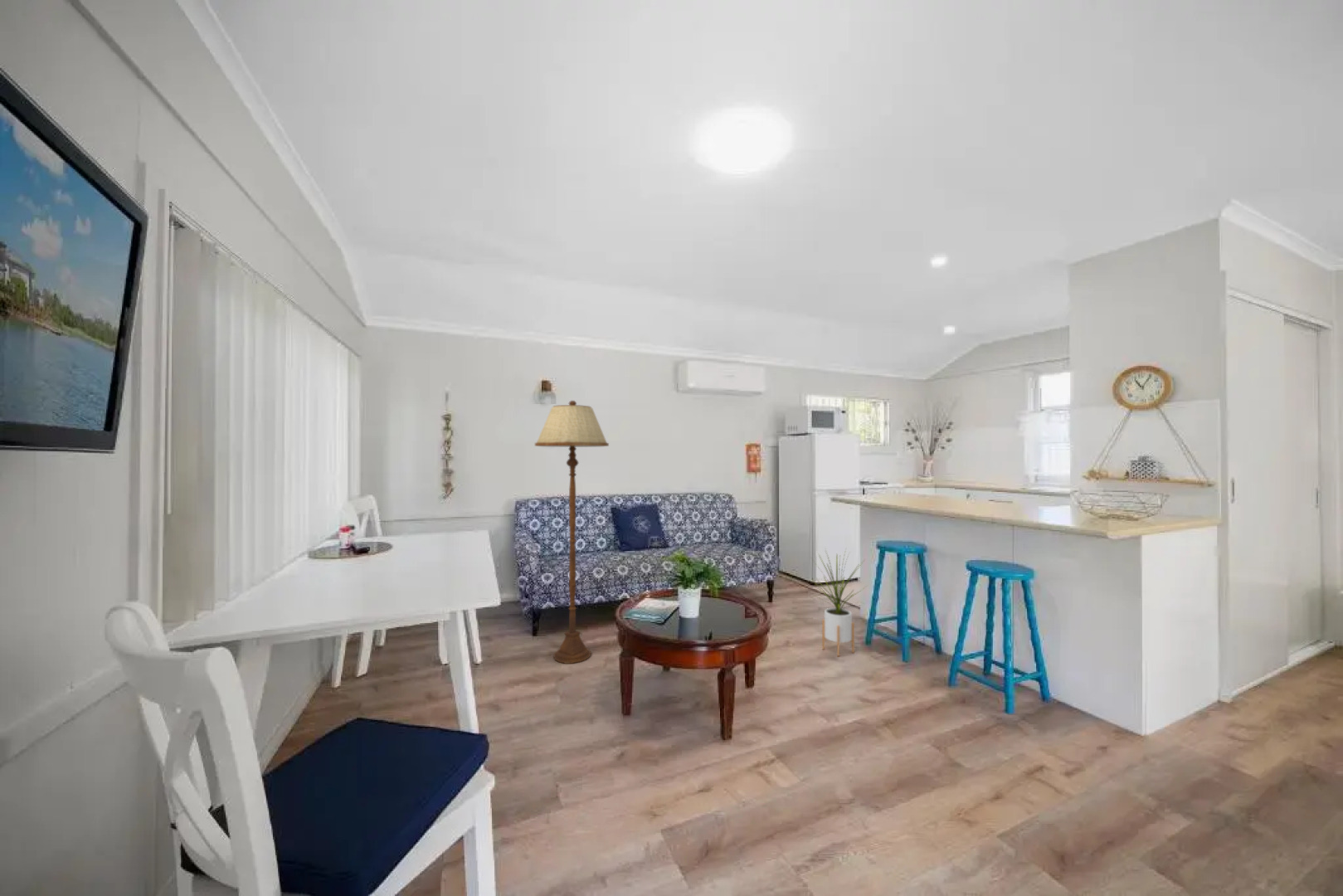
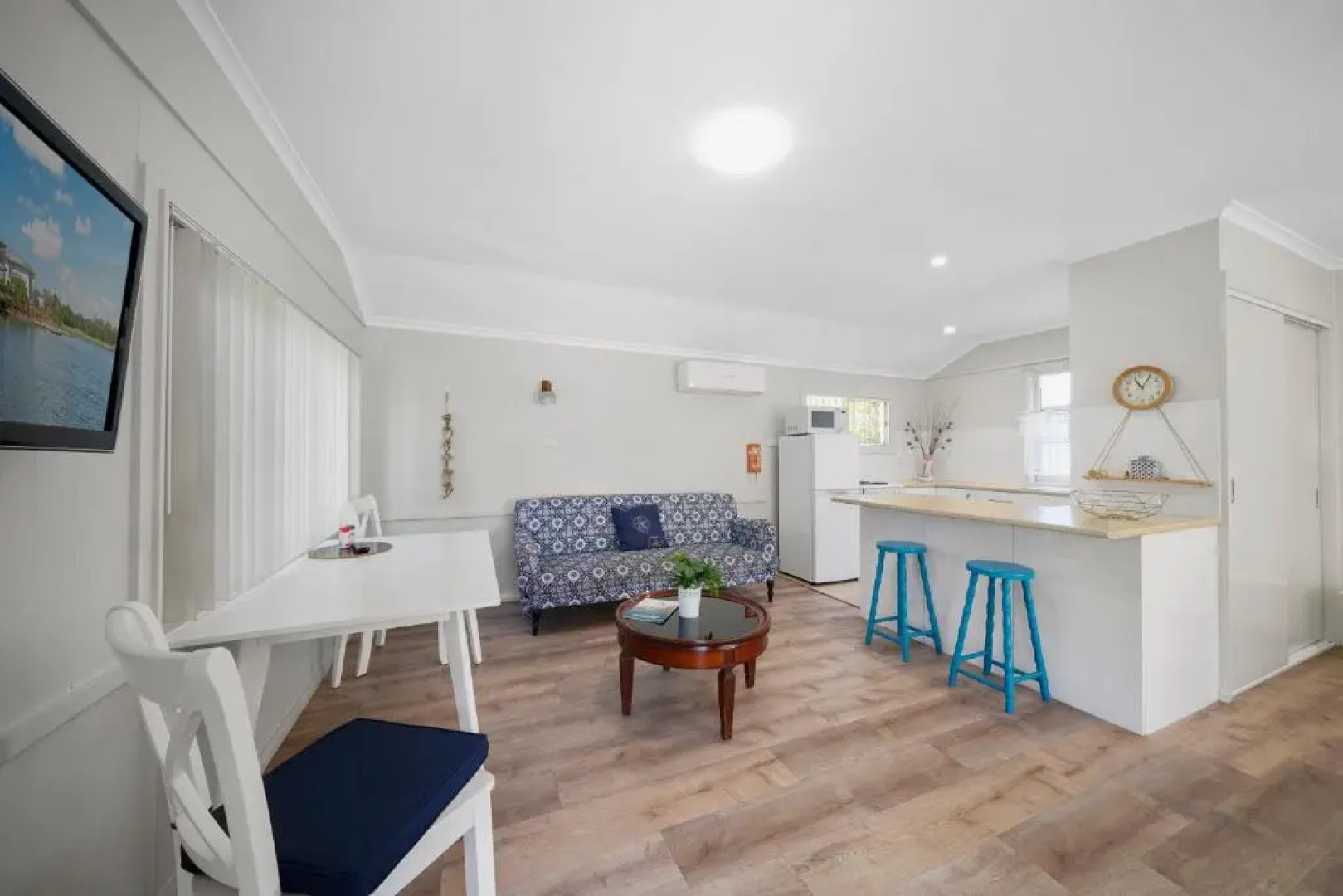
- house plant (839, 599)
- floor lamp (572, 528)
